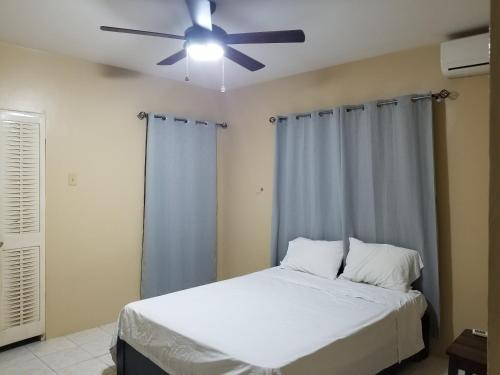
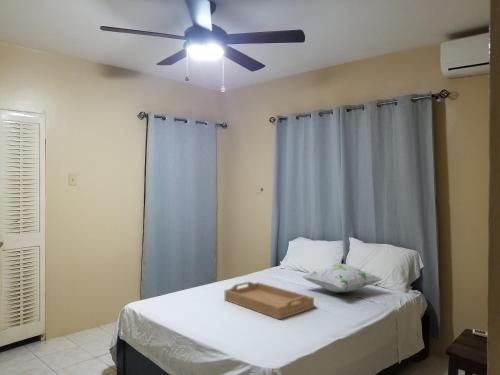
+ serving tray (267, 297)
+ decorative pillow (340, 277)
